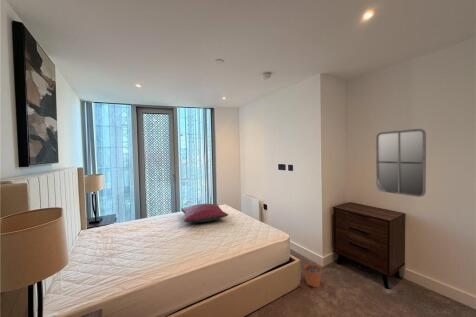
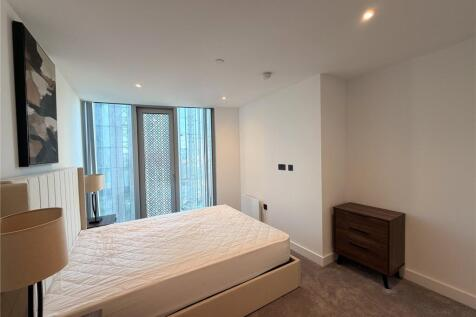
- home mirror (398, 162)
- plant pot (312, 272)
- pillow (203, 212)
